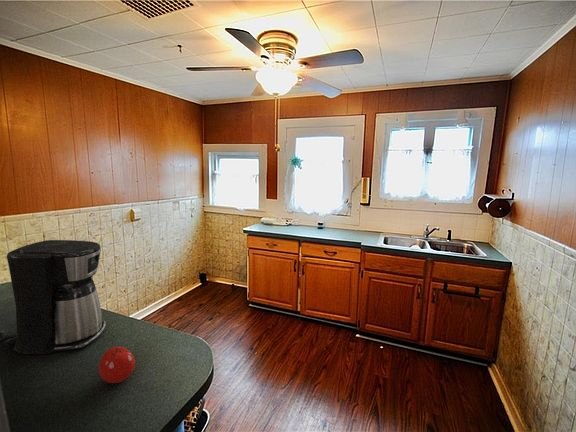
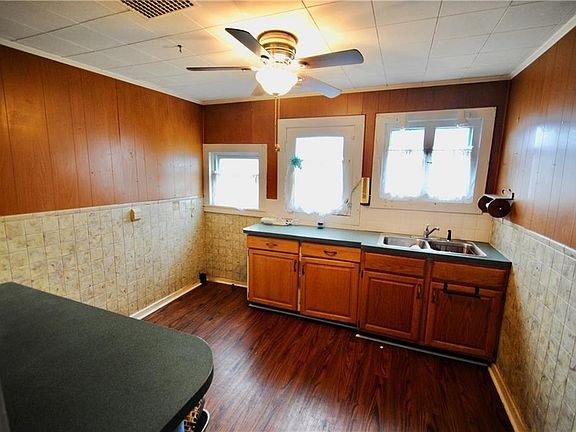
- coffee maker (55, 289)
- fruit (117, 362)
